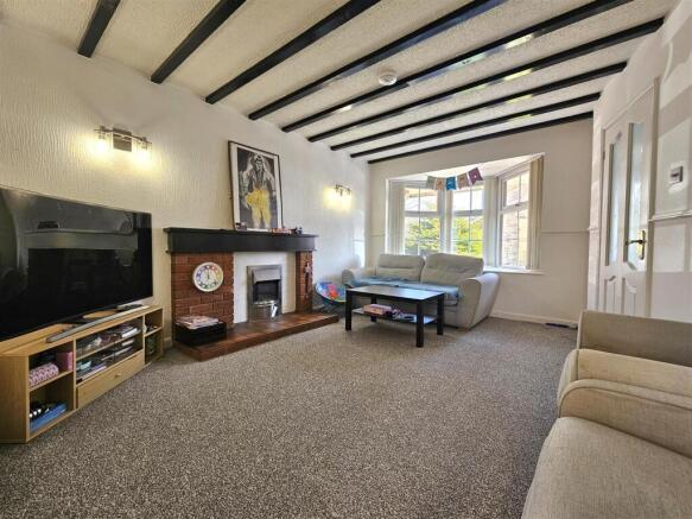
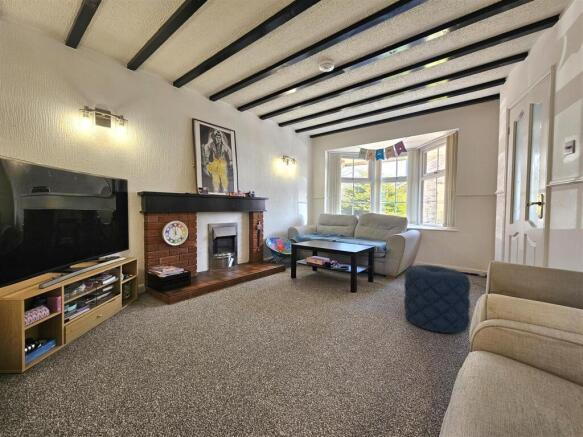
+ pouf (435, 295)
